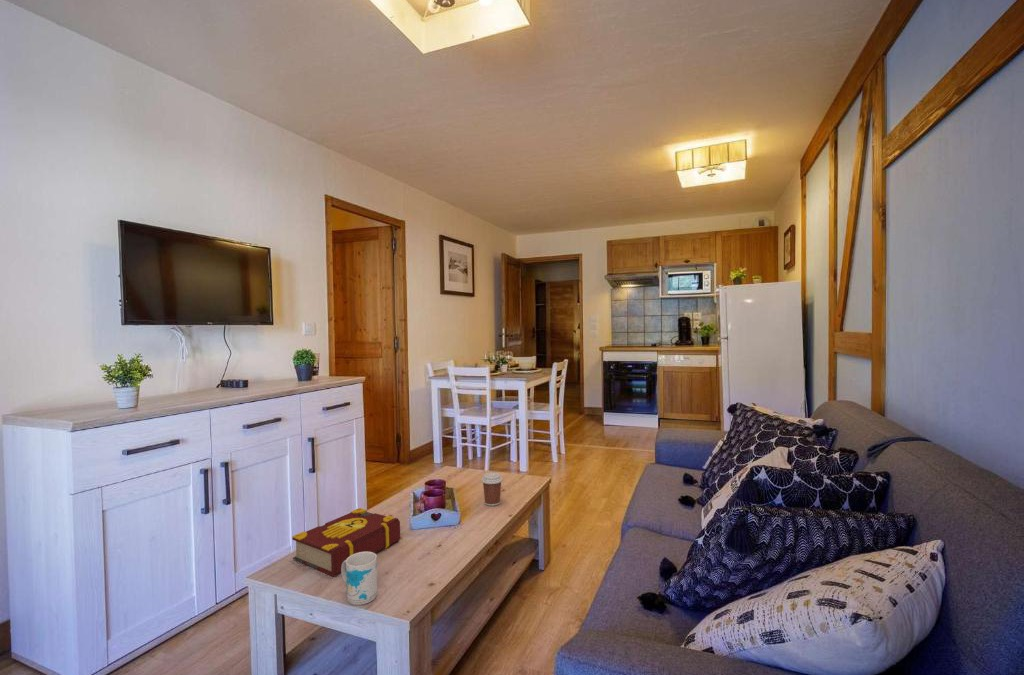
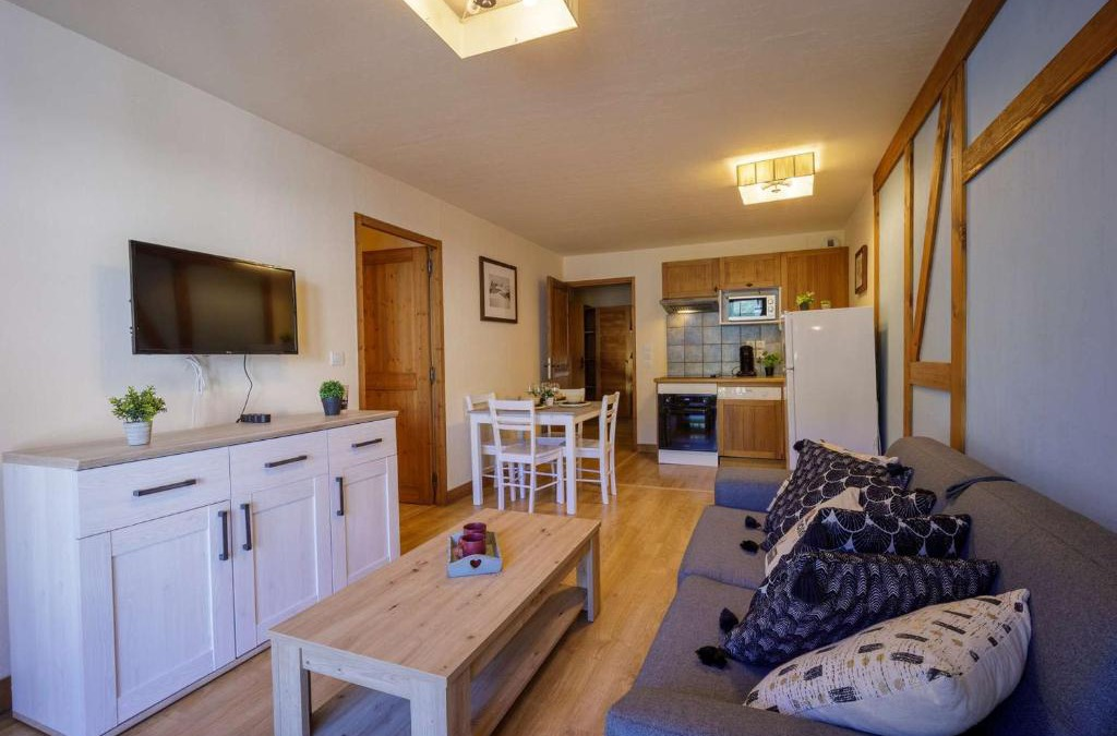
- mug (356, 575)
- book (350, 537)
- coffee cup (492, 488)
